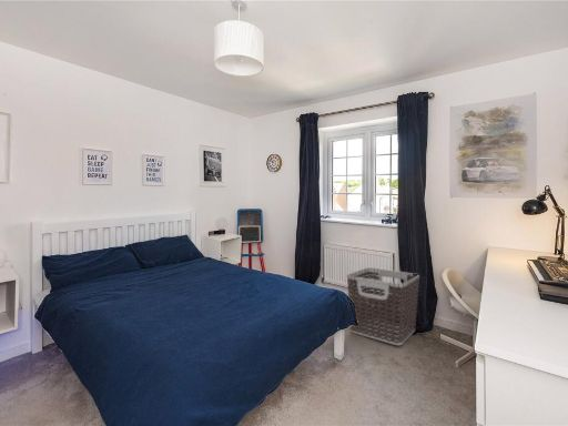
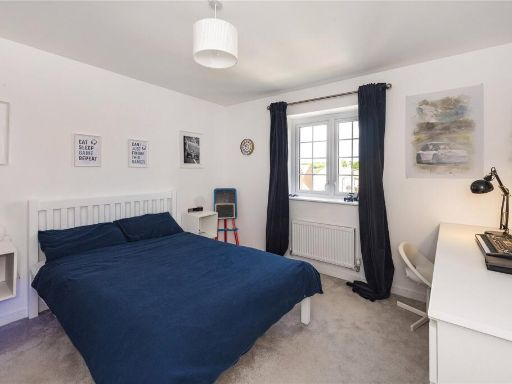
- clothes hamper (383, 302)
